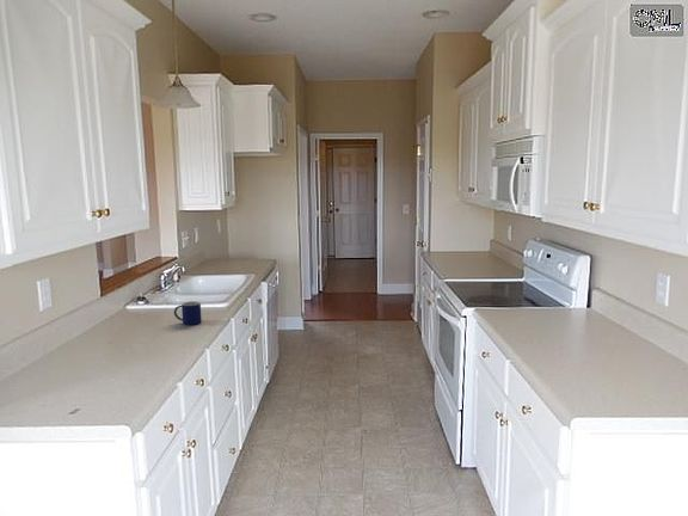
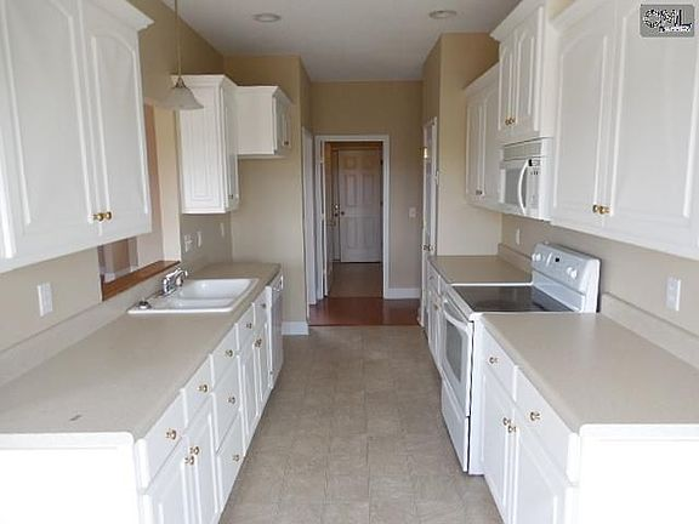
- mug (186, 313)
